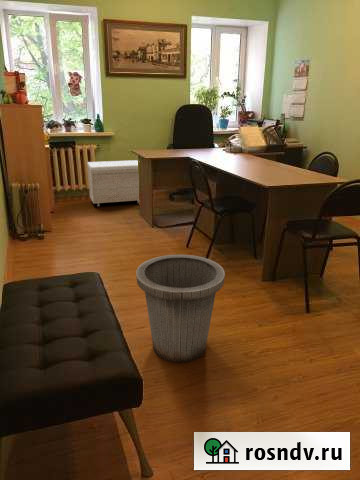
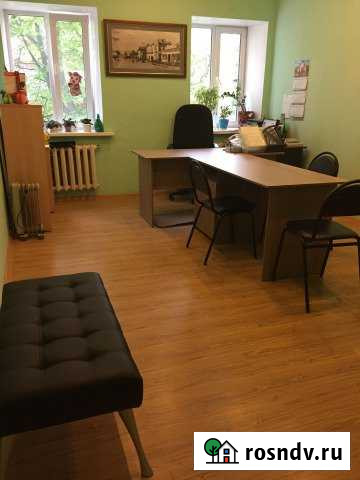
- trash can (179, 310)
- storage bench (115, 182)
